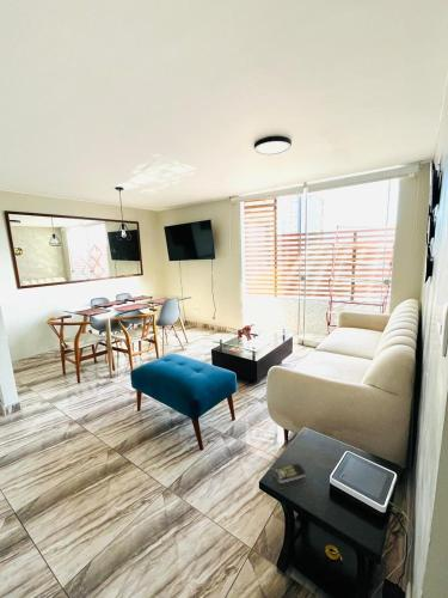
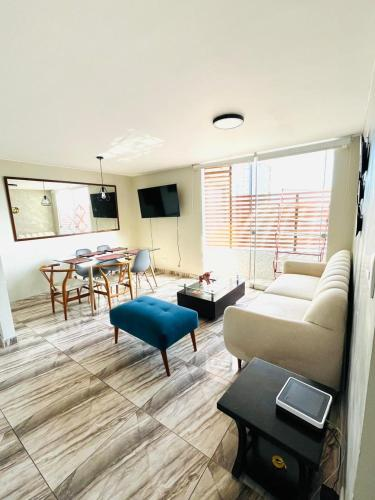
- remote control (289, 472)
